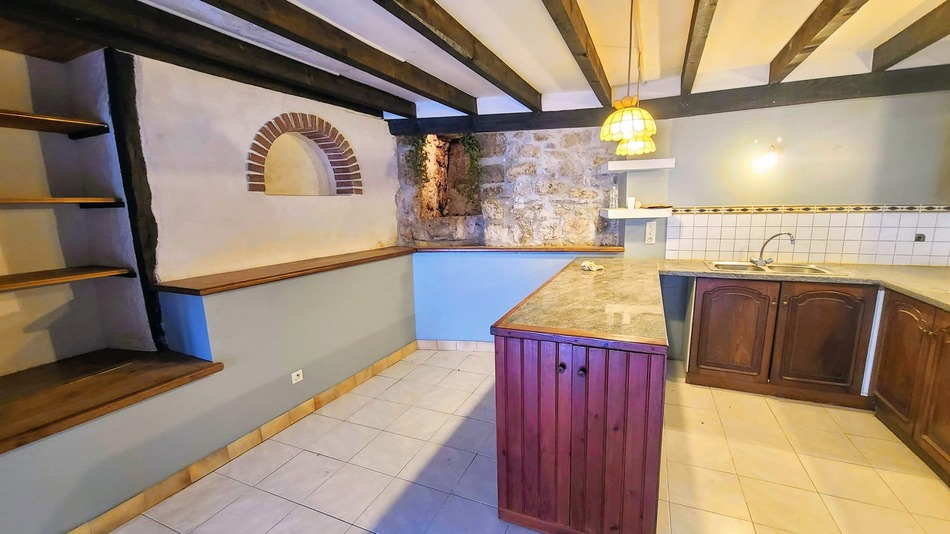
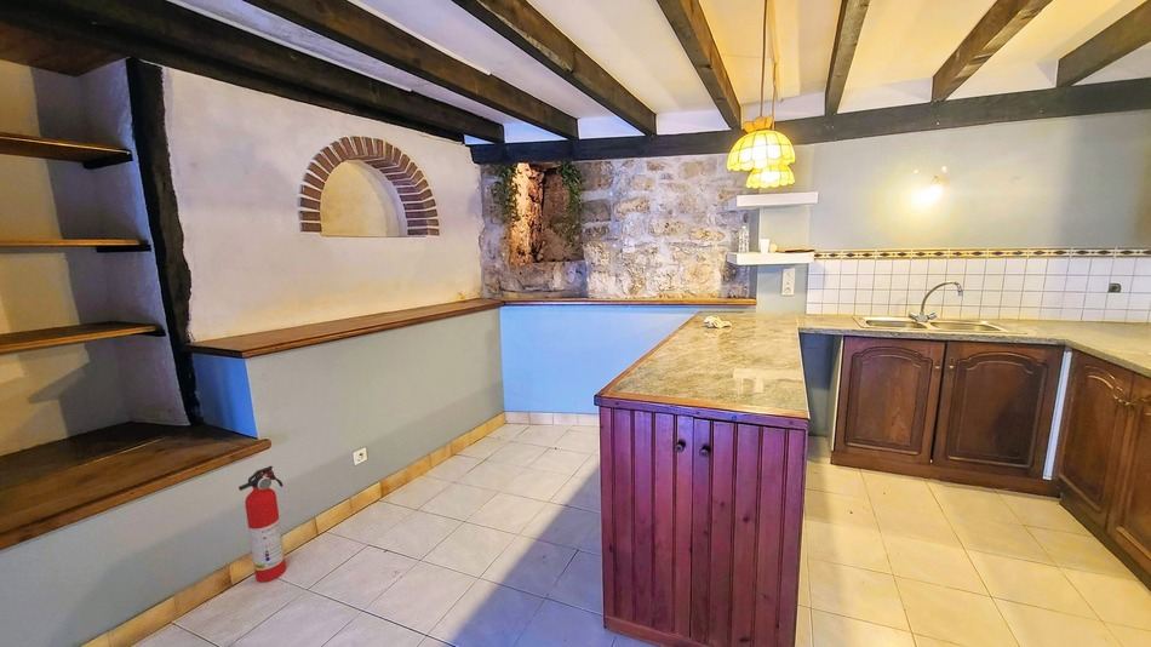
+ fire extinguisher (265, 521)
